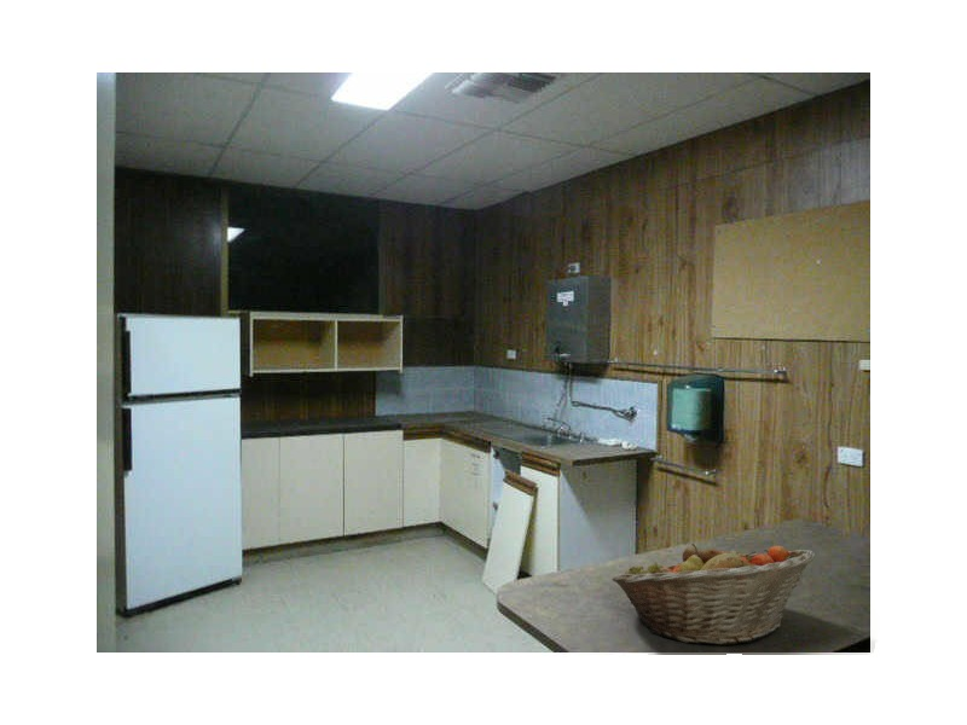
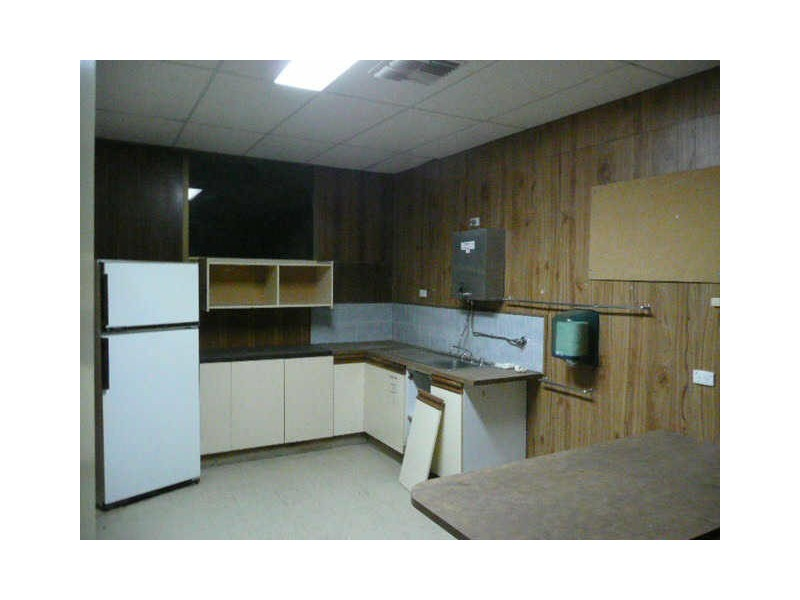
- fruit basket (713, 581)
